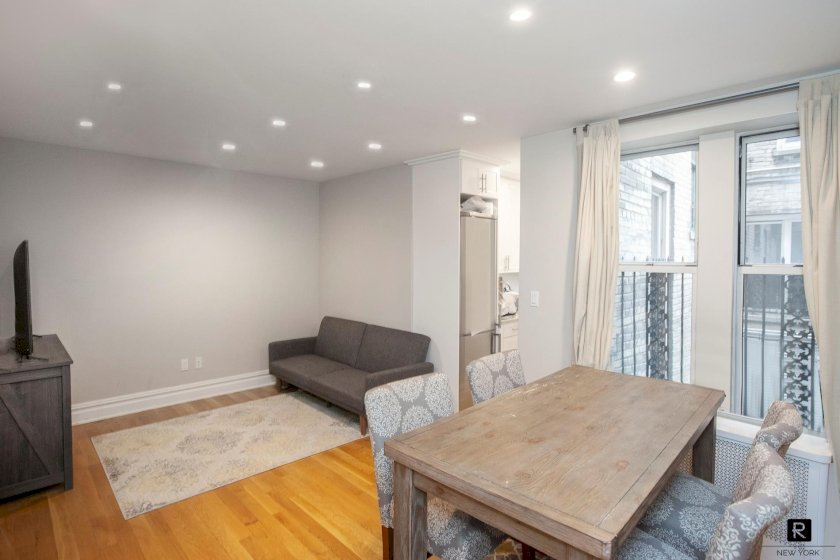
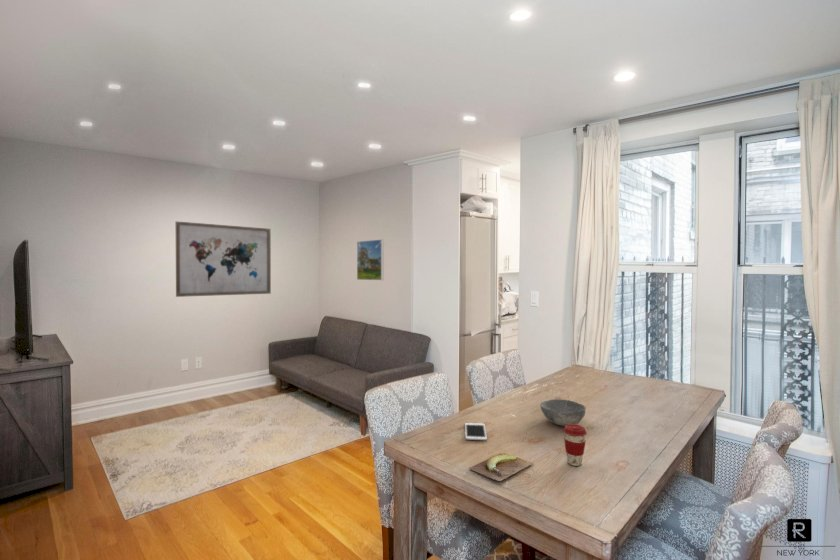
+ coffee cup (574, 445)
+ bowl (562, 413)
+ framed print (369, 260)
+ banana (501, 462)
+ cell phone (475, 431)
+ wall art (226, 260)
